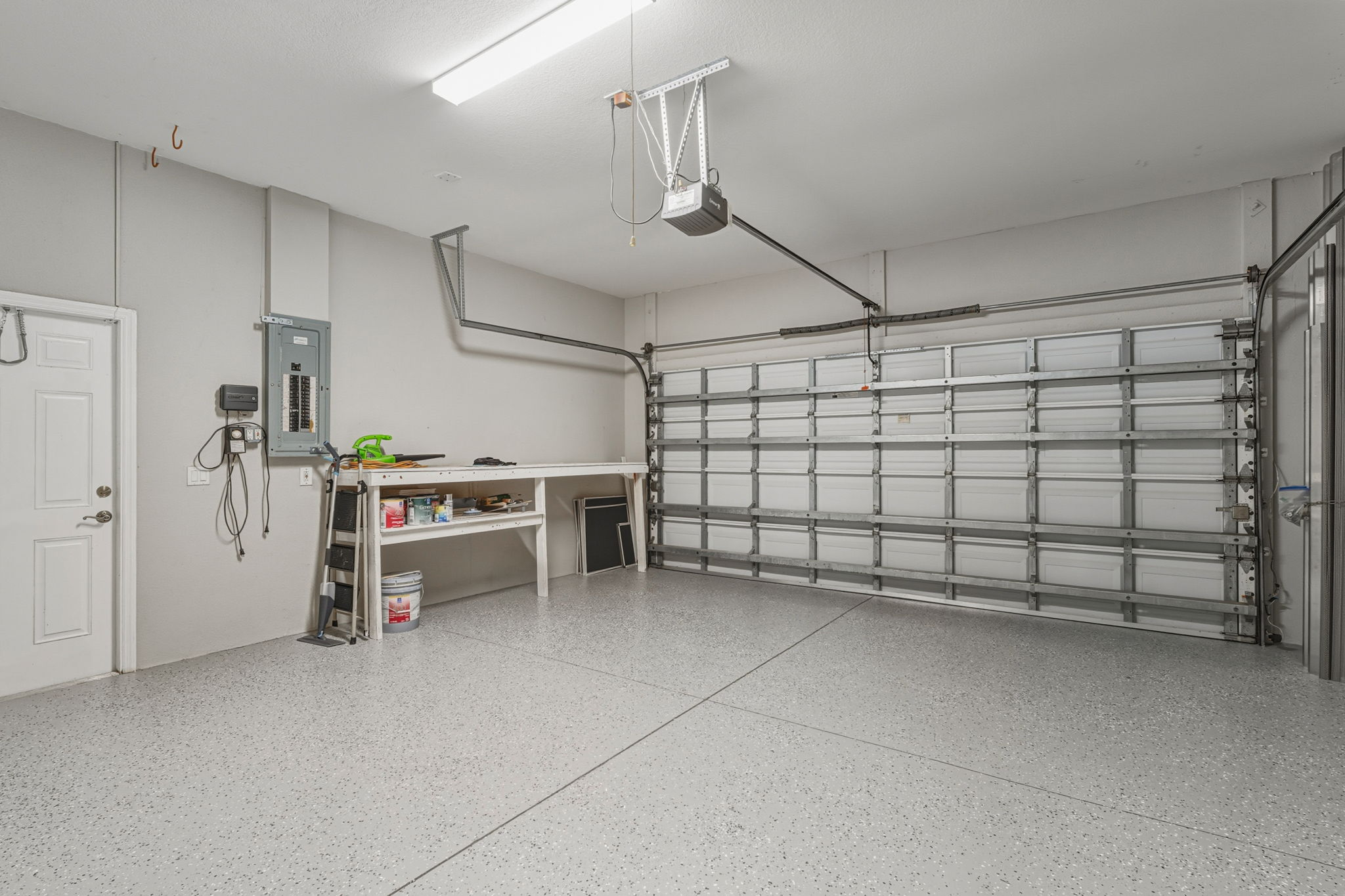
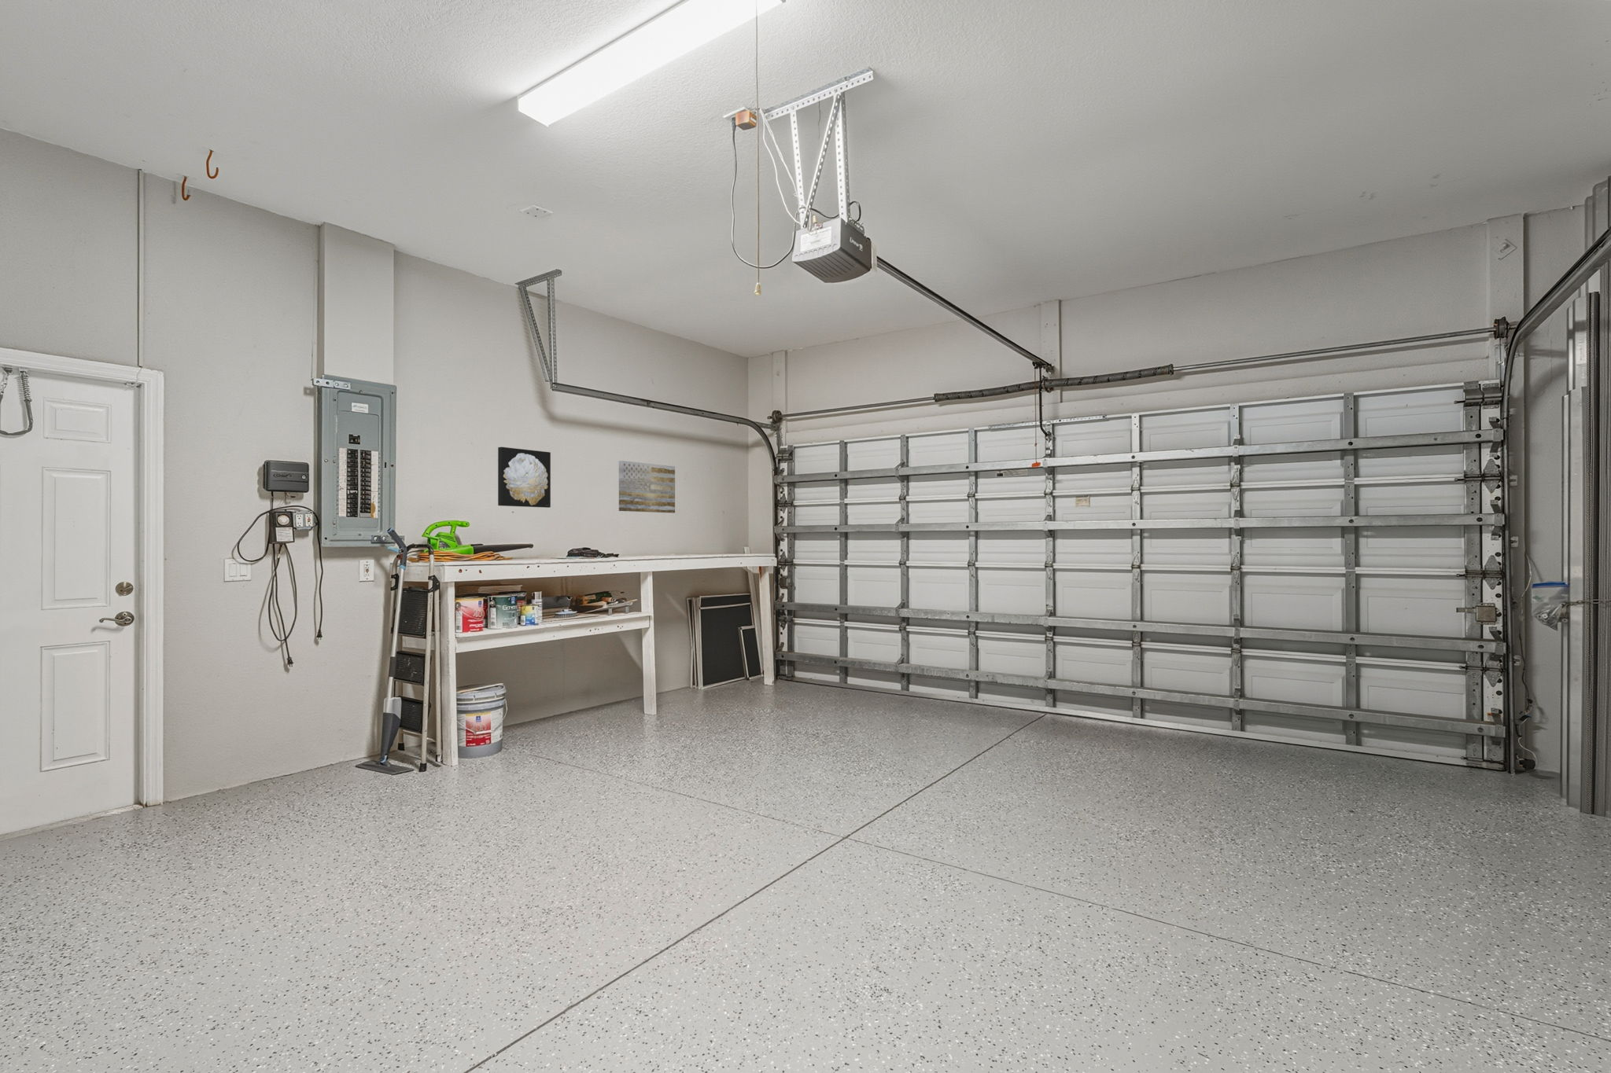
+ wall art (525, 478)
+ wall art (647, 487)
